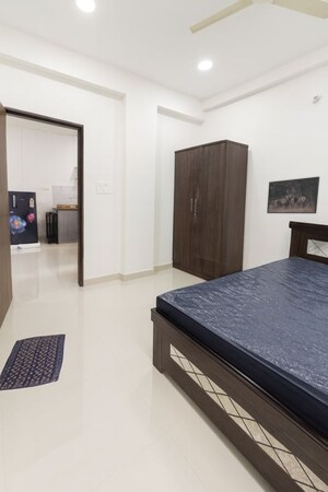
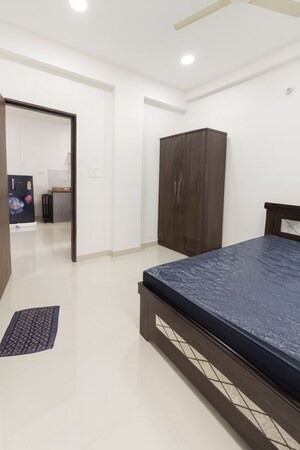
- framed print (291, 196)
